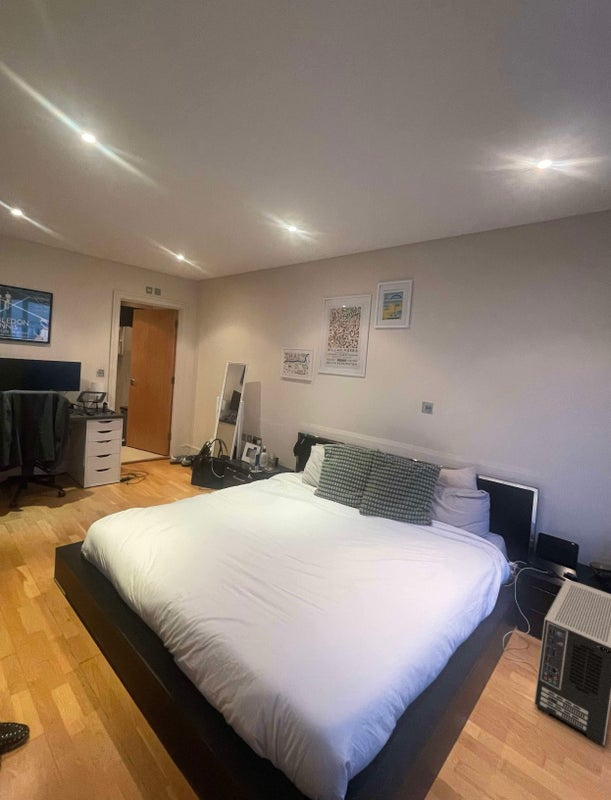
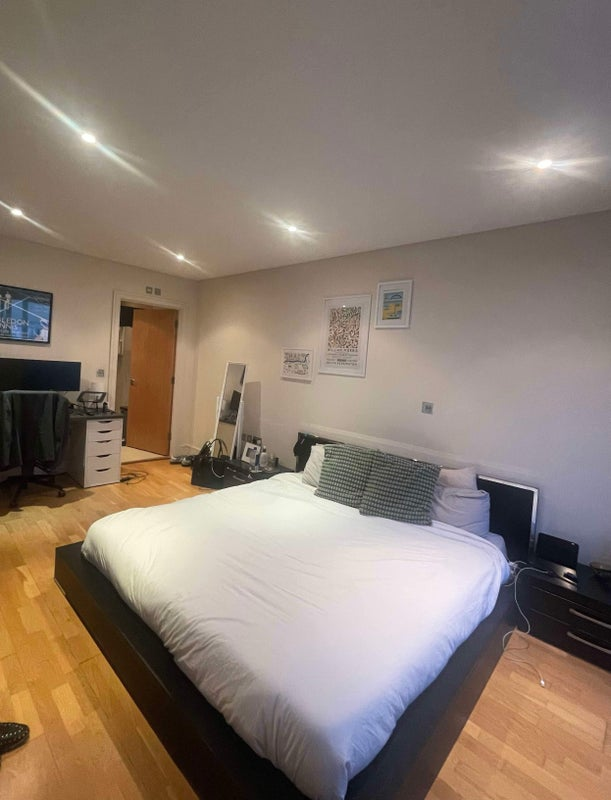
- air purifier (582, 651)
